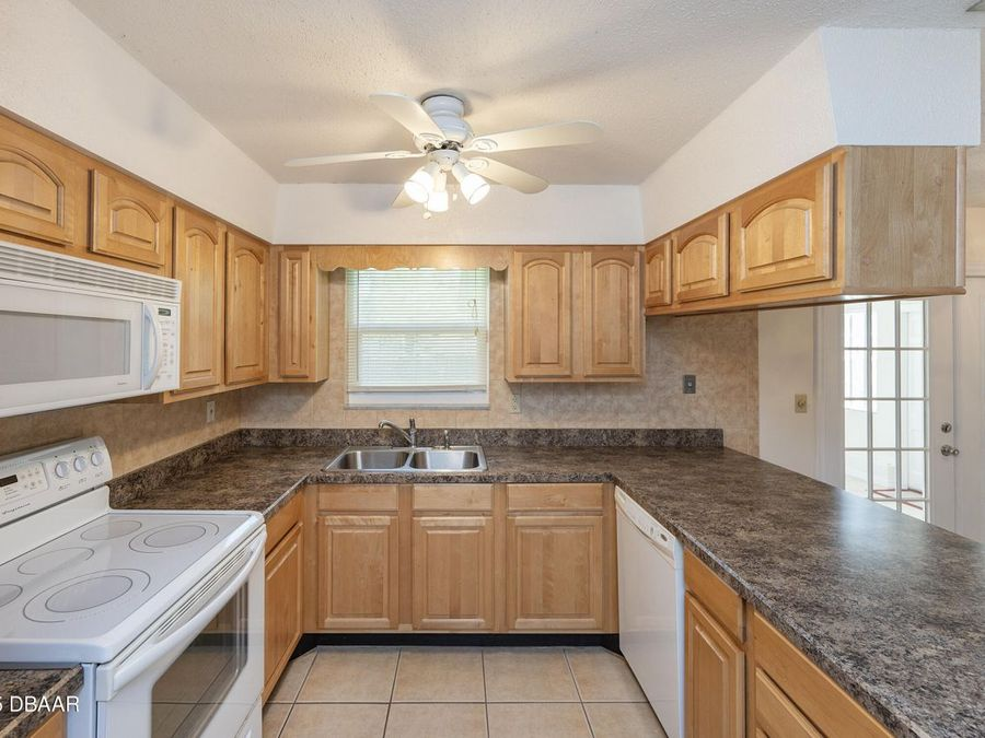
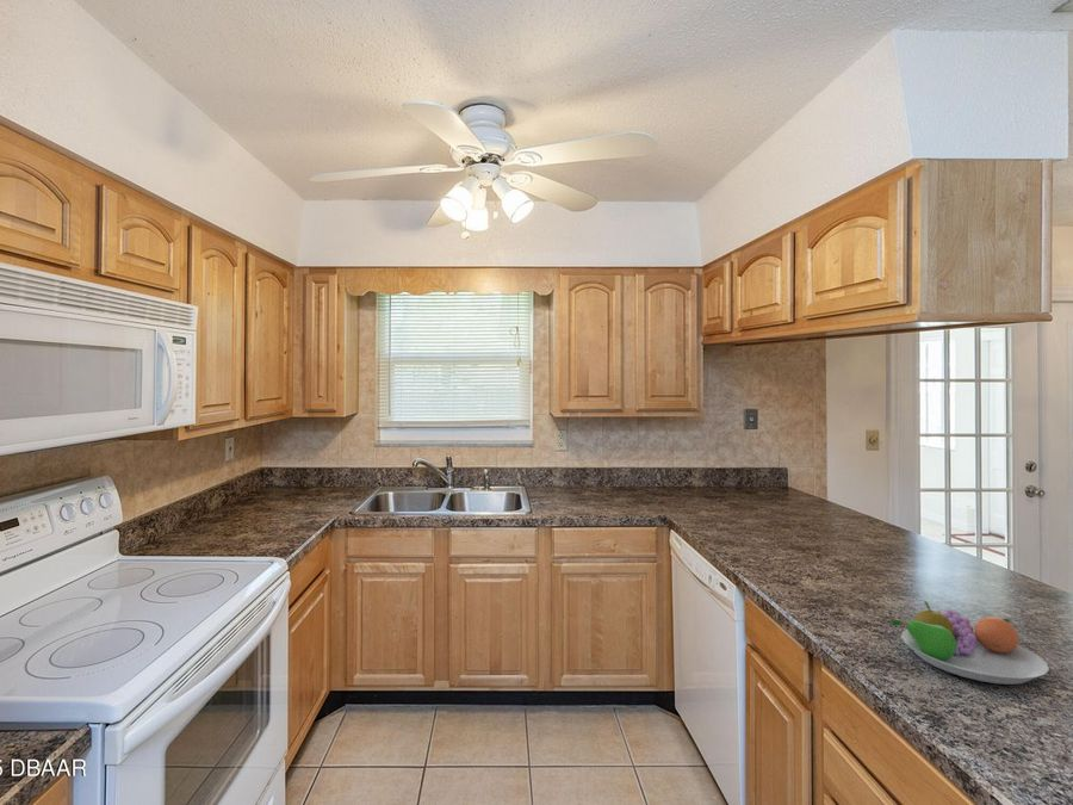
+ fruit bowl (963, 637)
